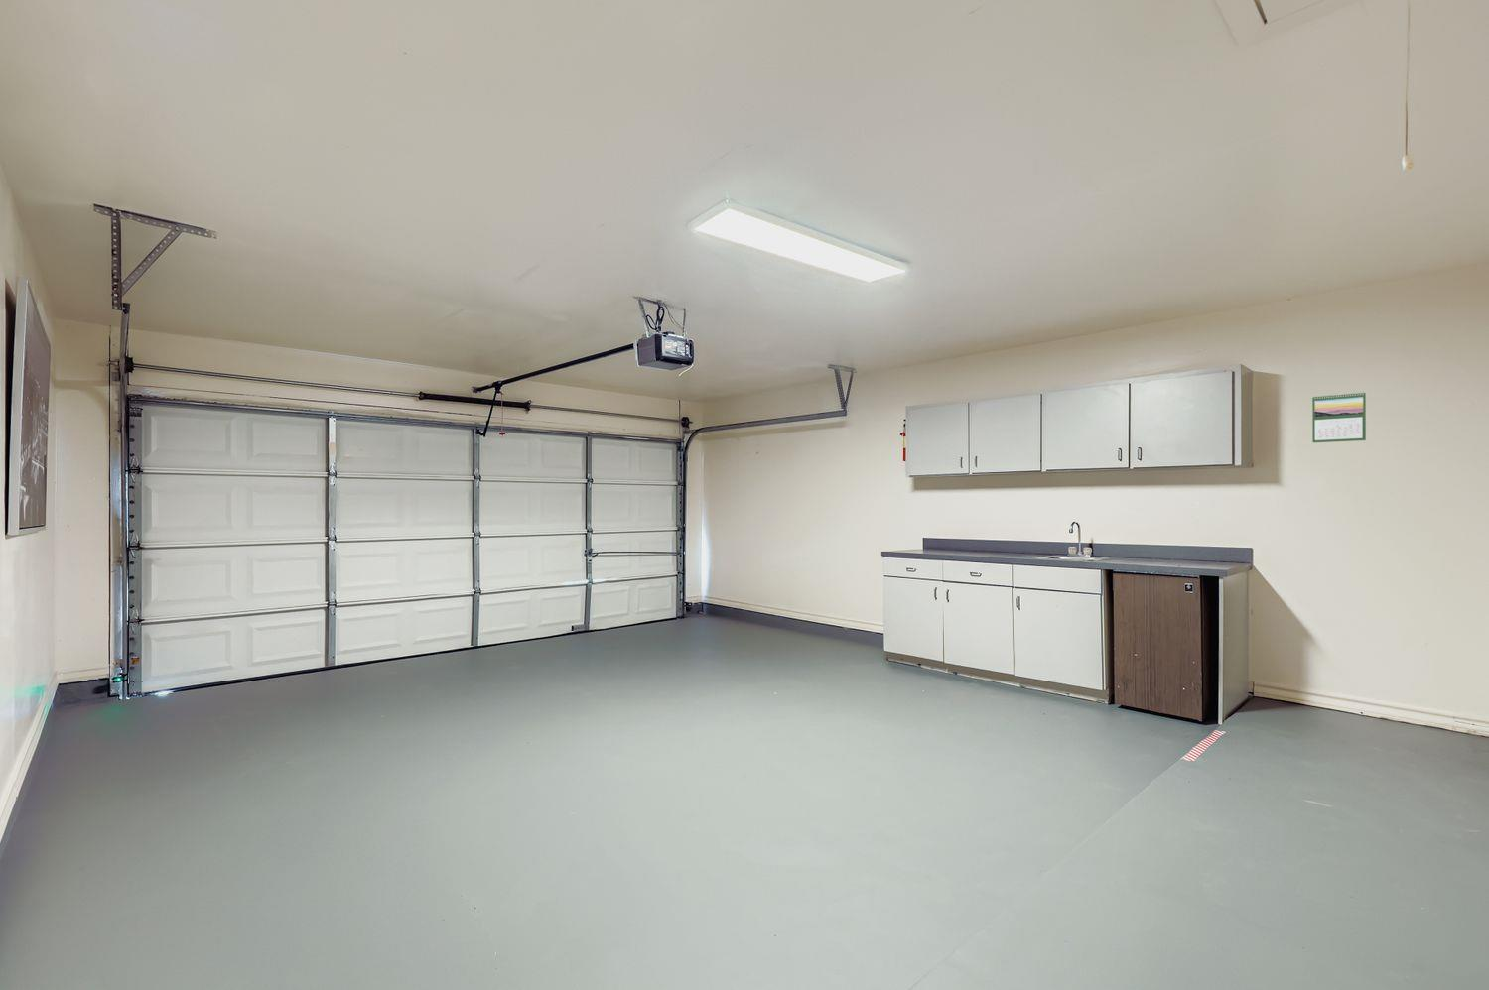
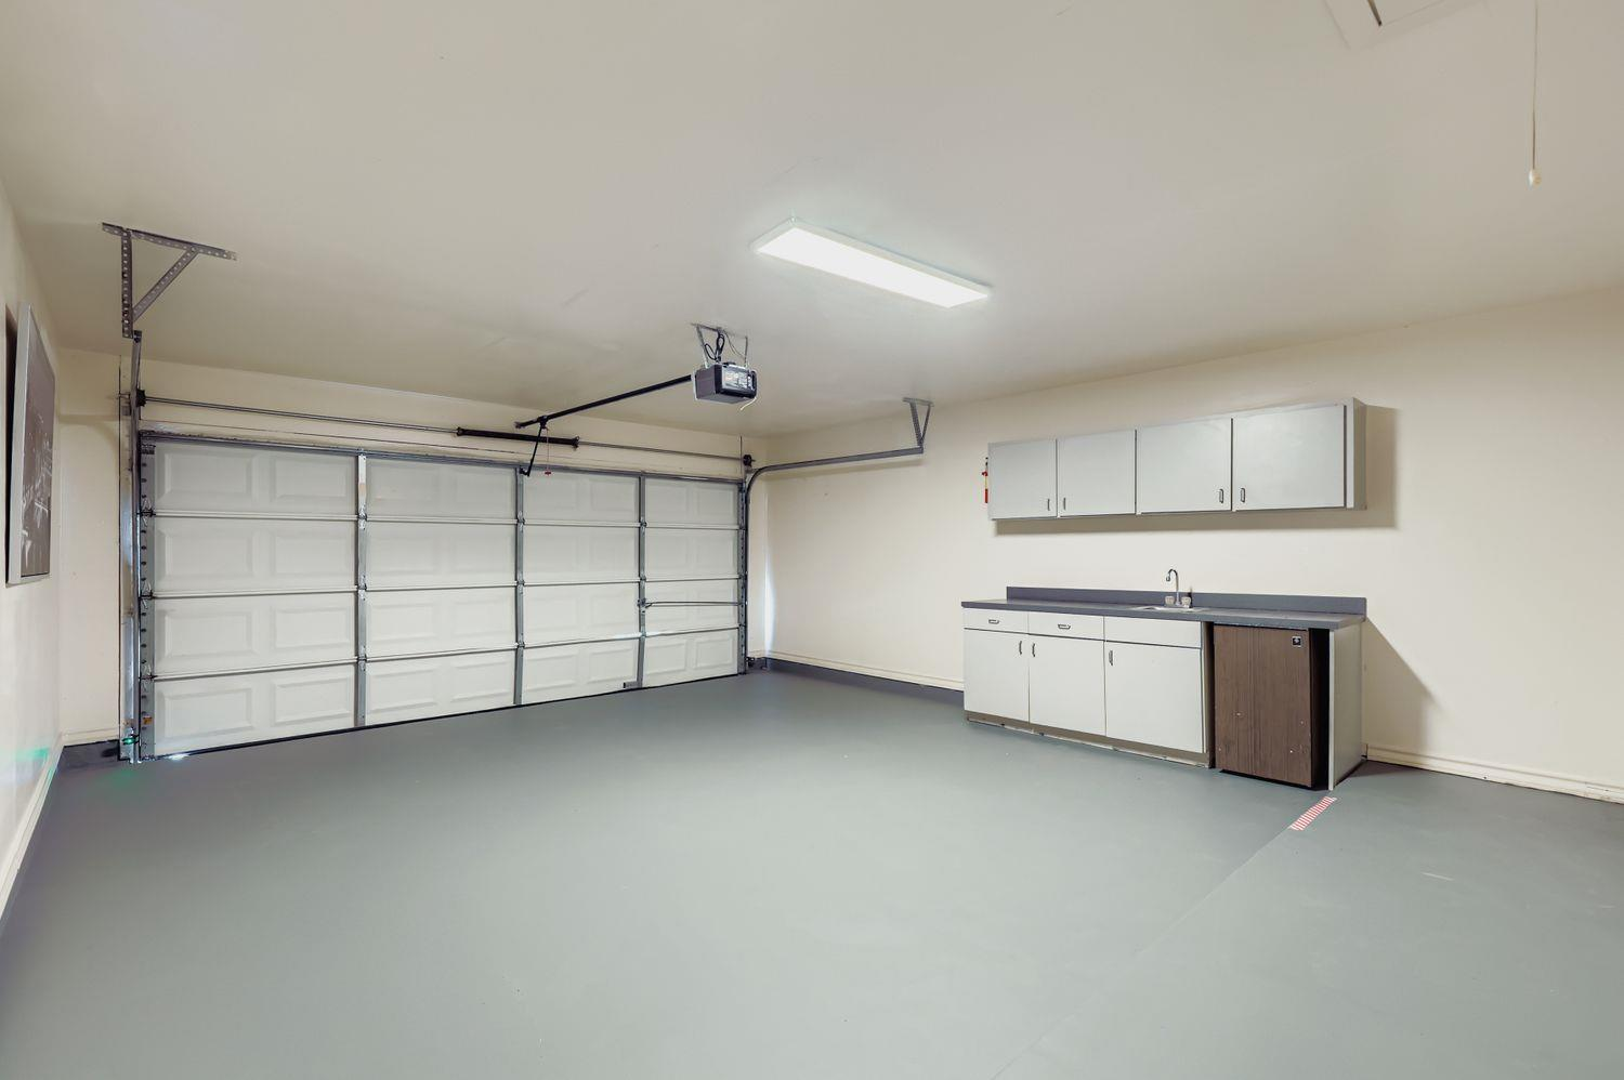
- calendar (1339, 417)
